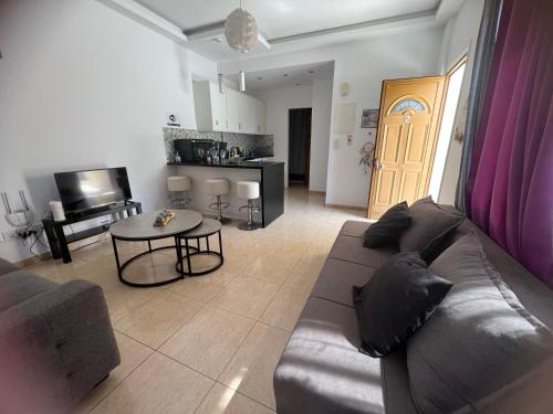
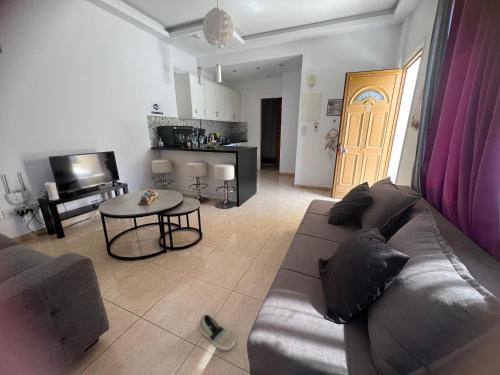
+ shoe (216, 330)
